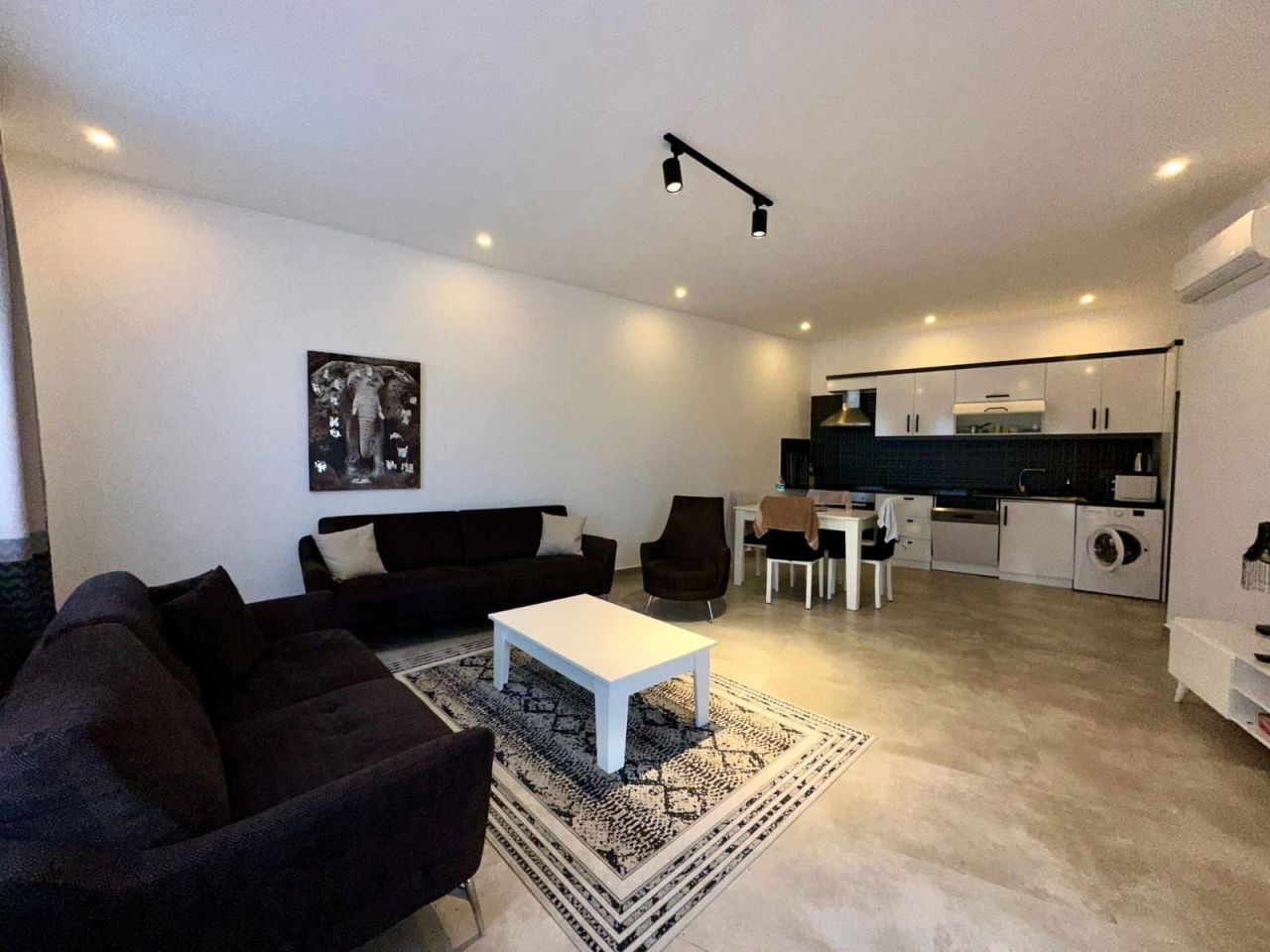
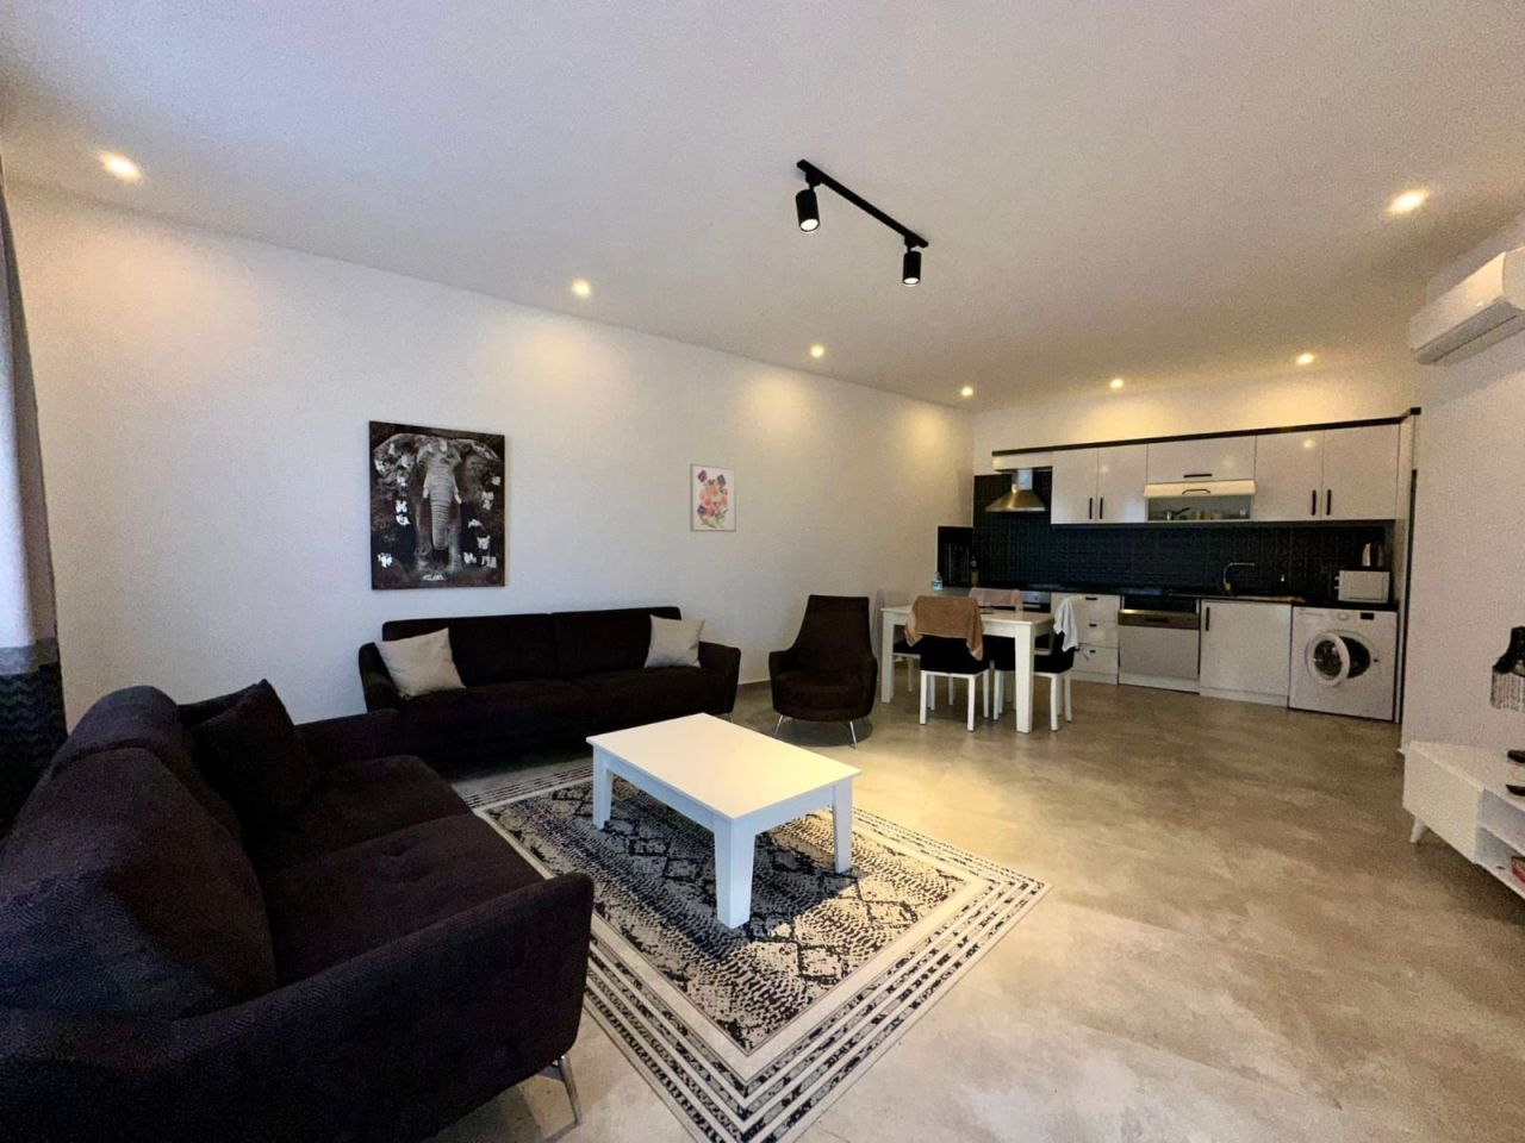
+ wall art (713, 499)
